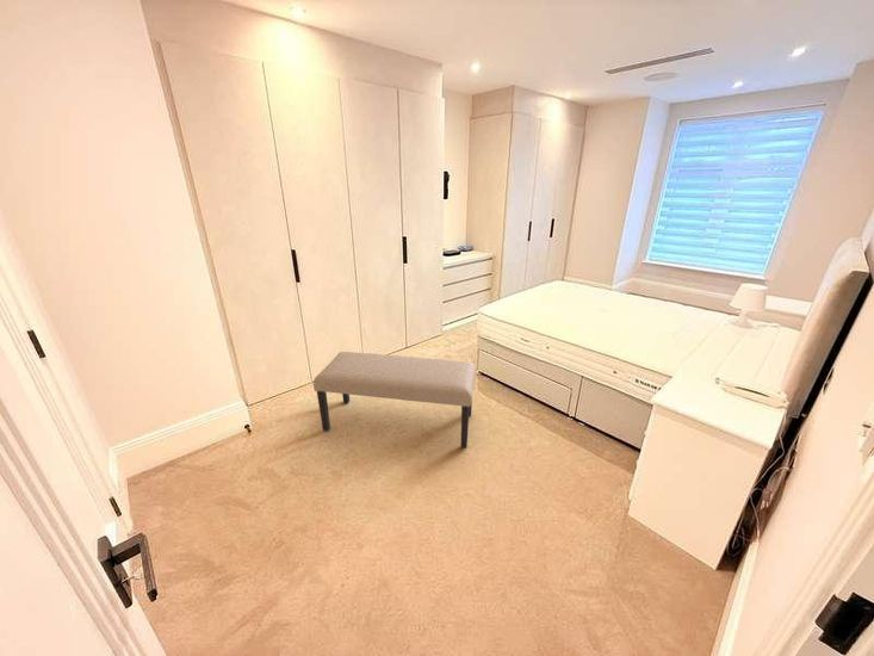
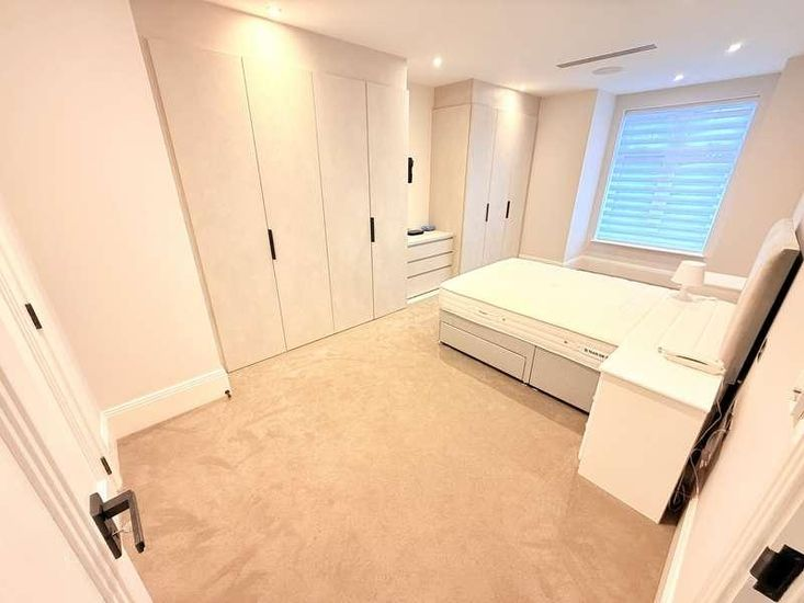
- bench (398, 395)
